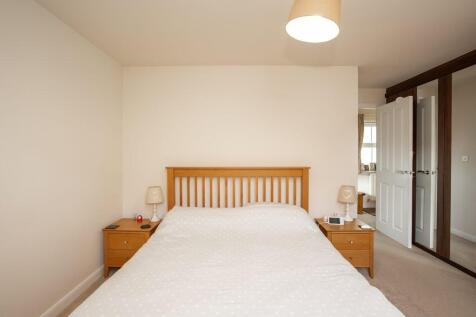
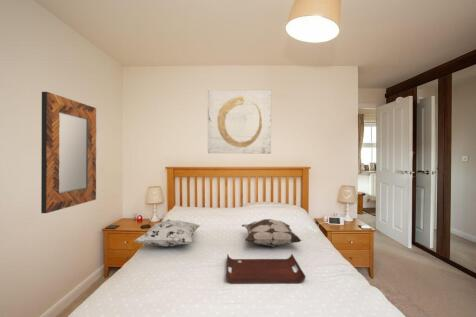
+ decorative pillow (268, 231)
+ decorative pillow (170, 232)
+ wall art (239, 122)
+ serving tray (262, 267)
+ home mirror (72, 153)
